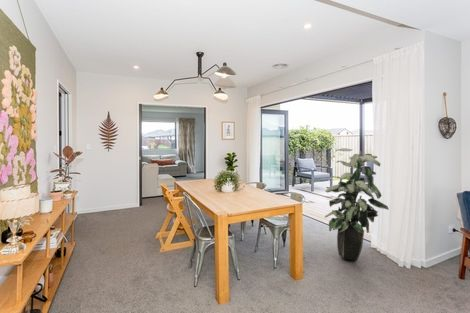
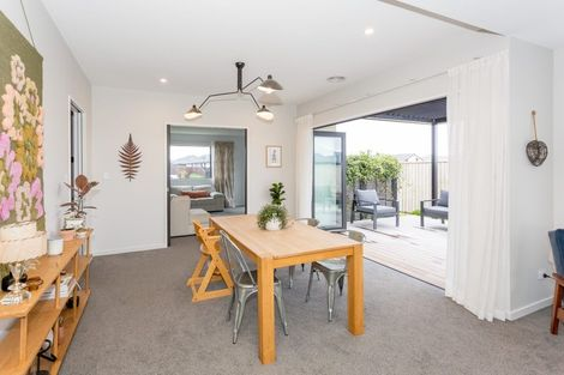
- indoor plant (351, 202)
